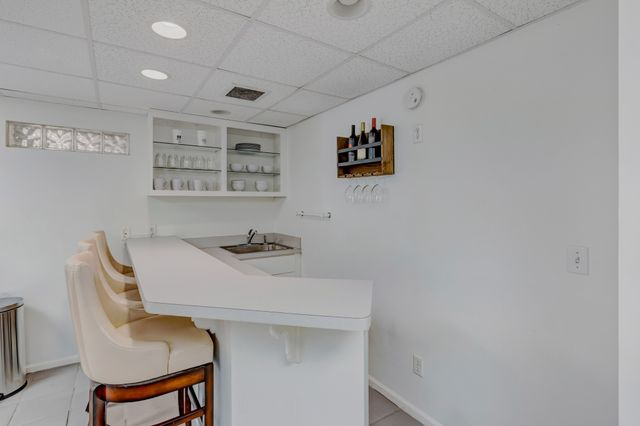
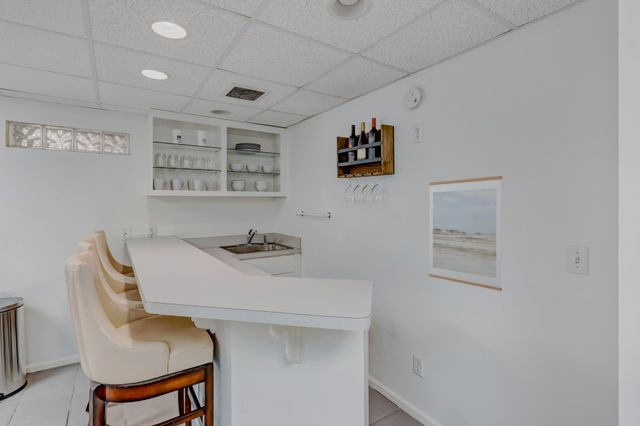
+ wall art (461, 231)
